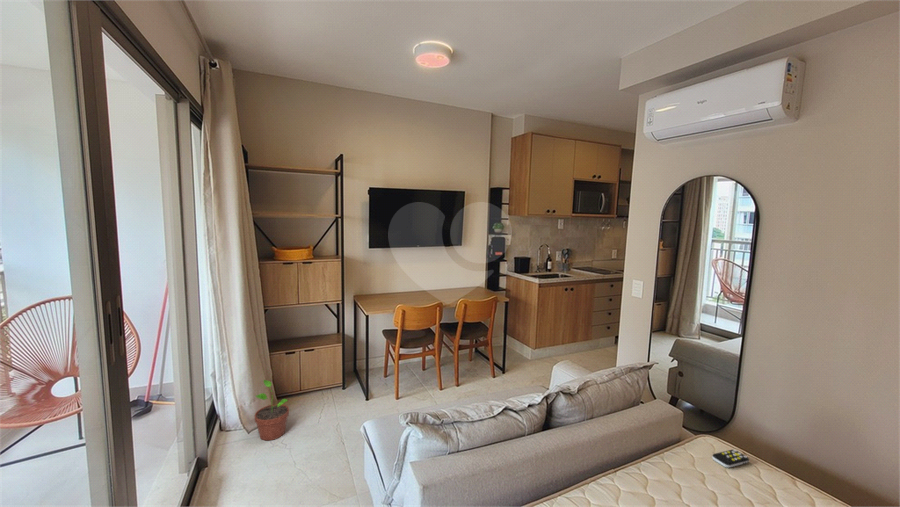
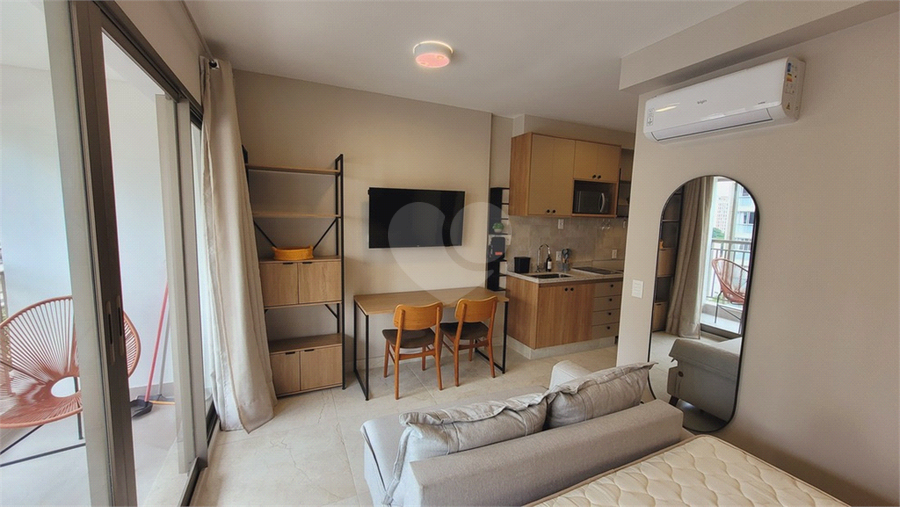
- remote control (730, 458)
- potted plant (272, 408)
